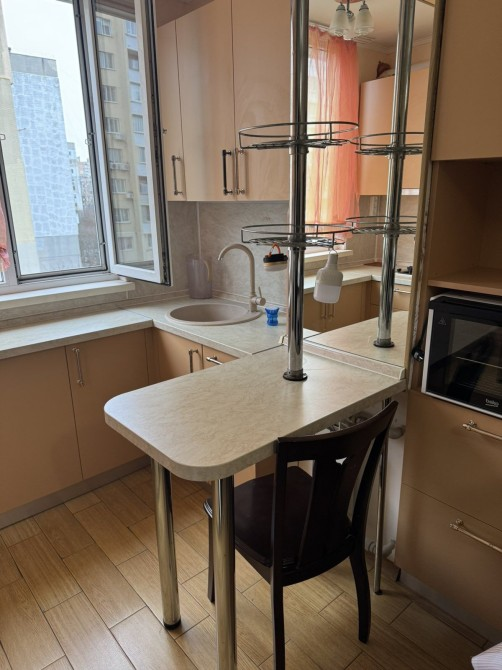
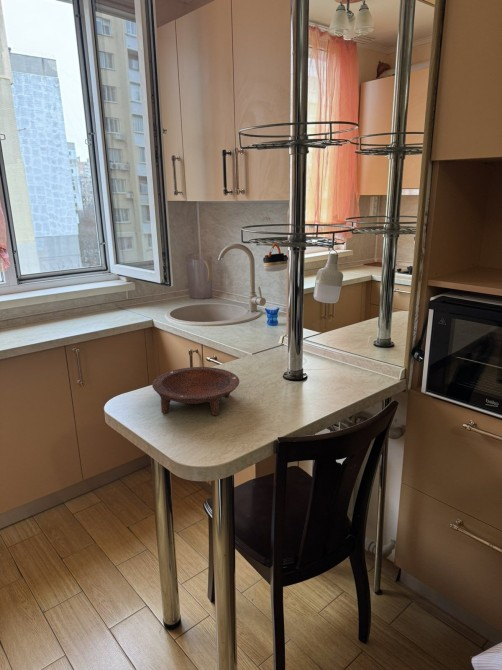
+ bowl (196, 391)
